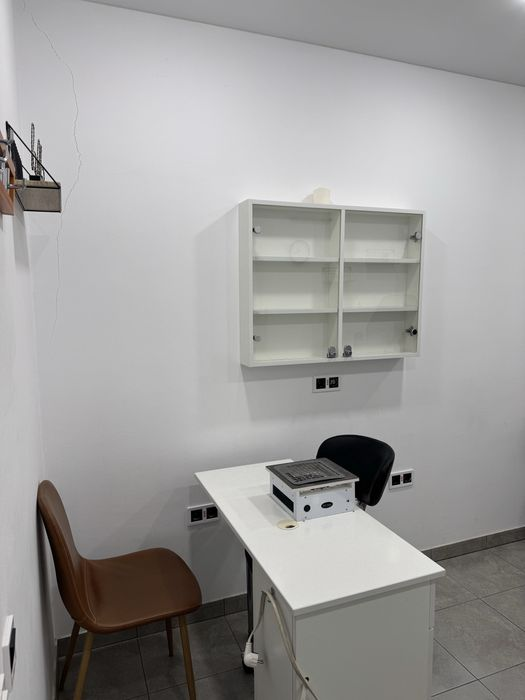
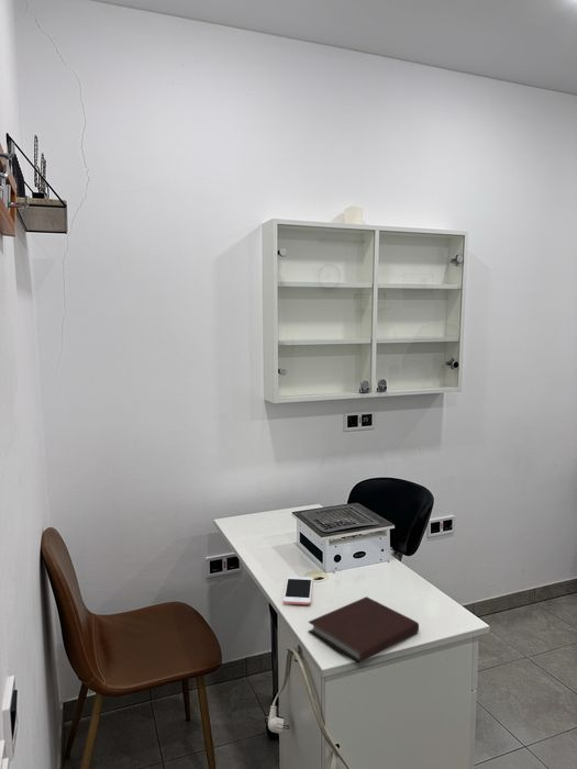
+ notebook (363, 627)
+ cell phone (298, 589)
